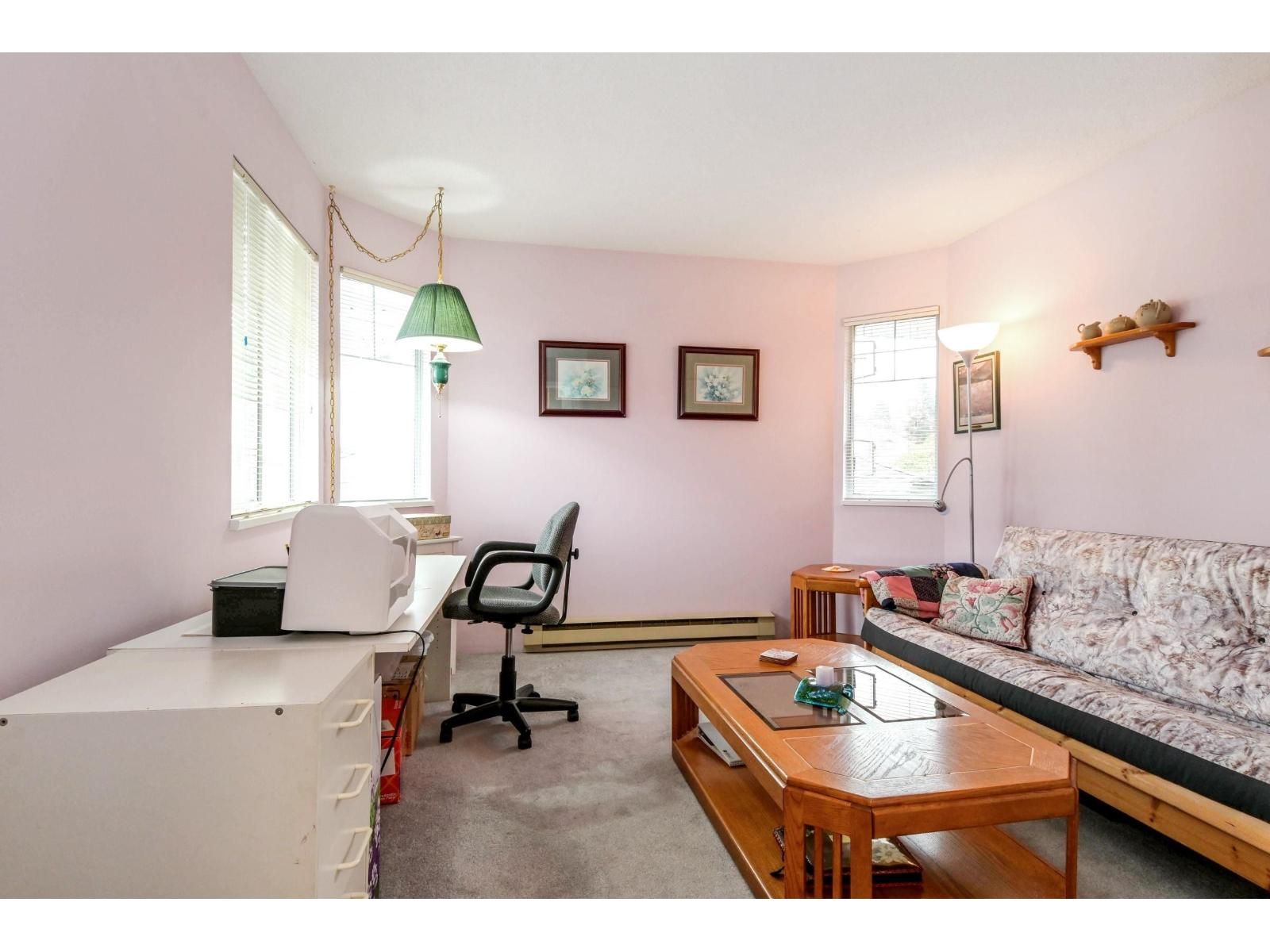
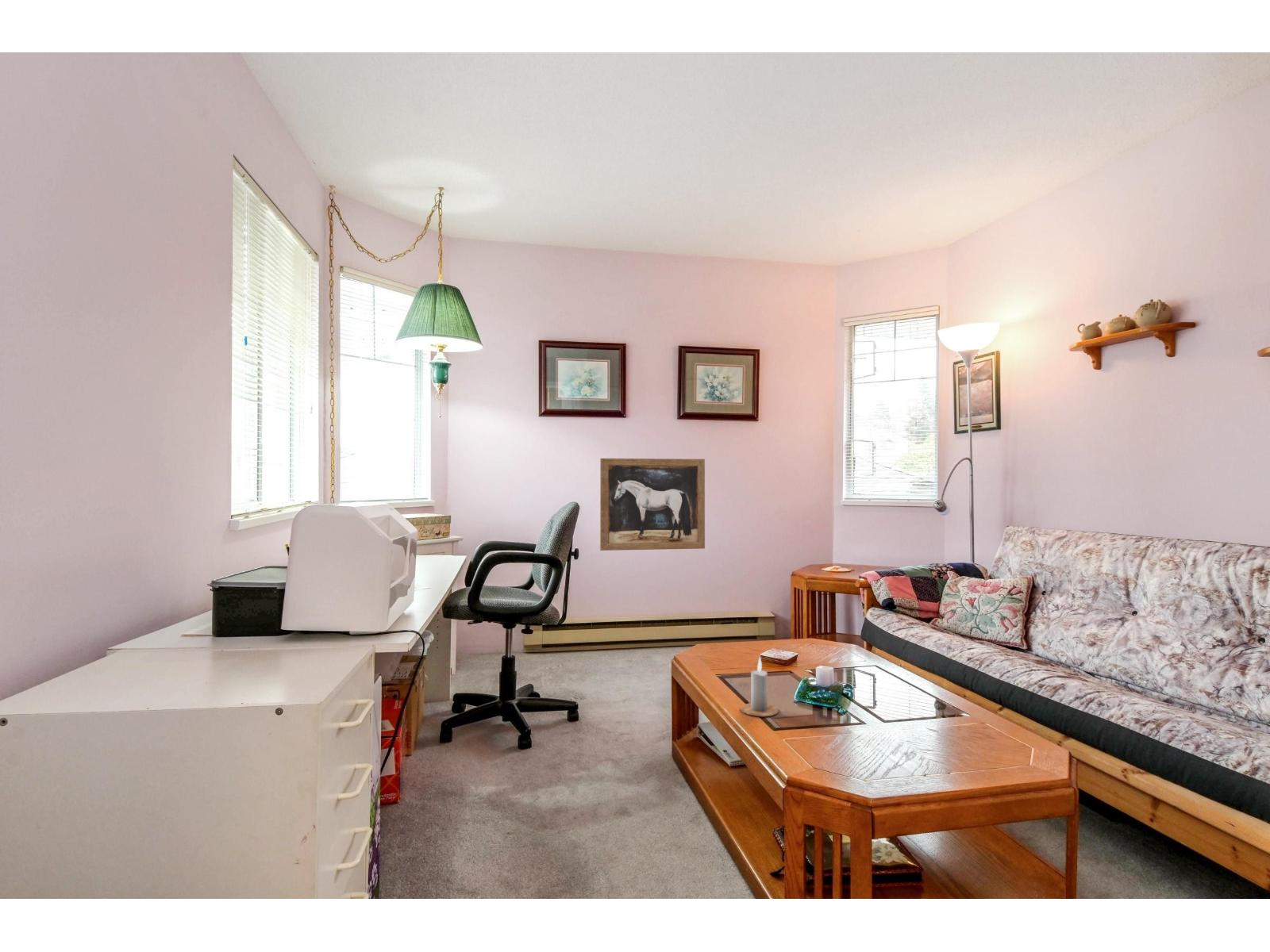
+ wall art (652, 504)
+ candle (759, 683)
